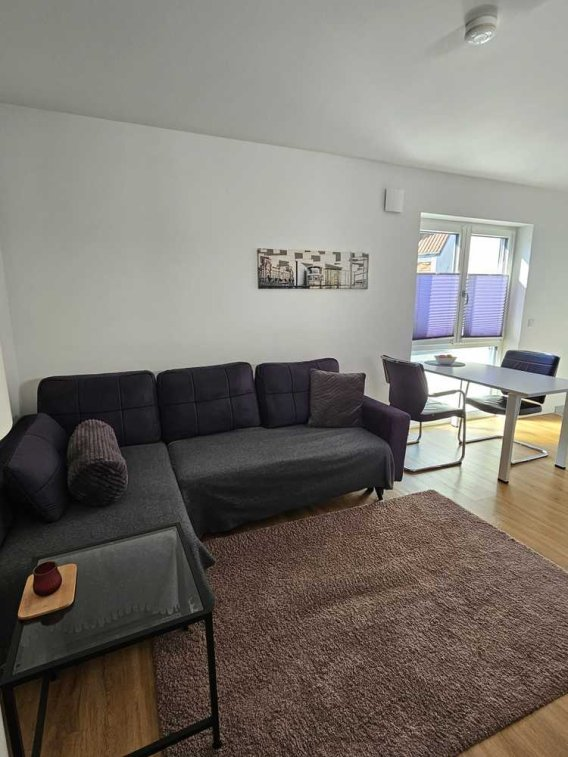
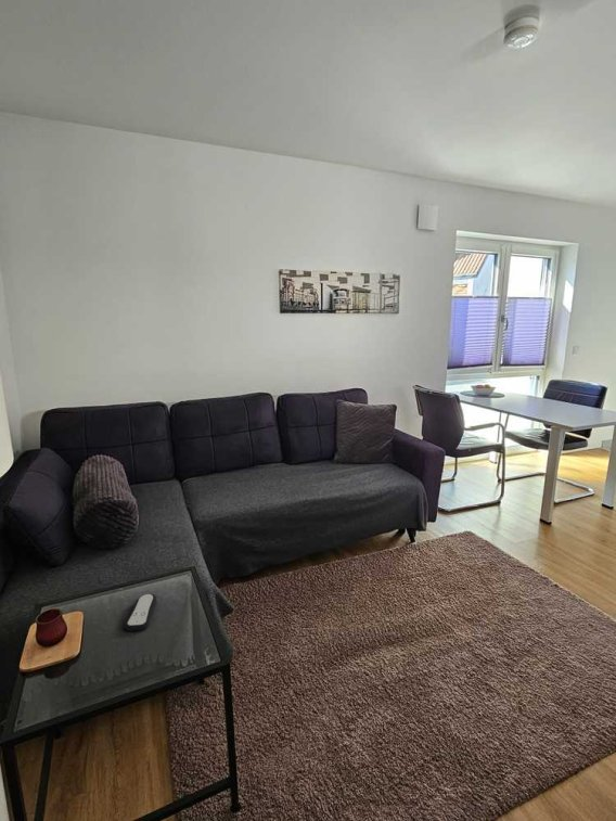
+ remote control (142, 611)
